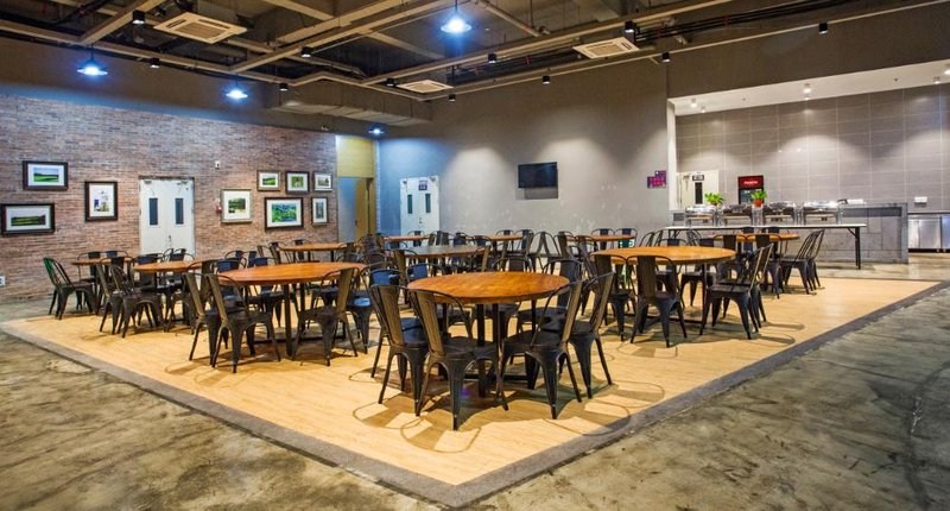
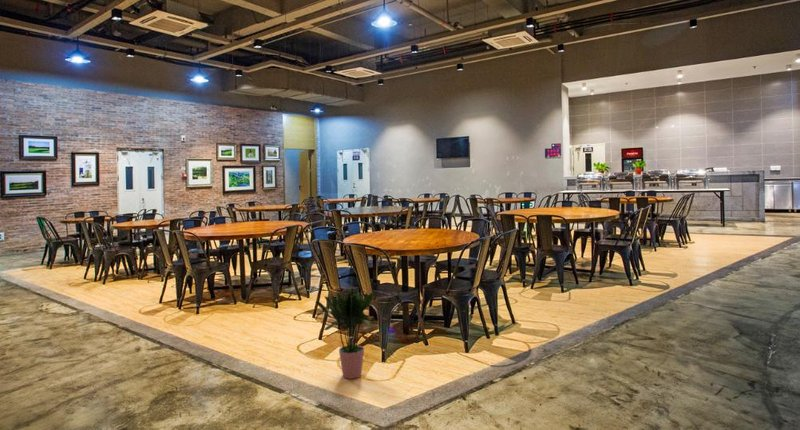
+ potted plant (344, 330)
